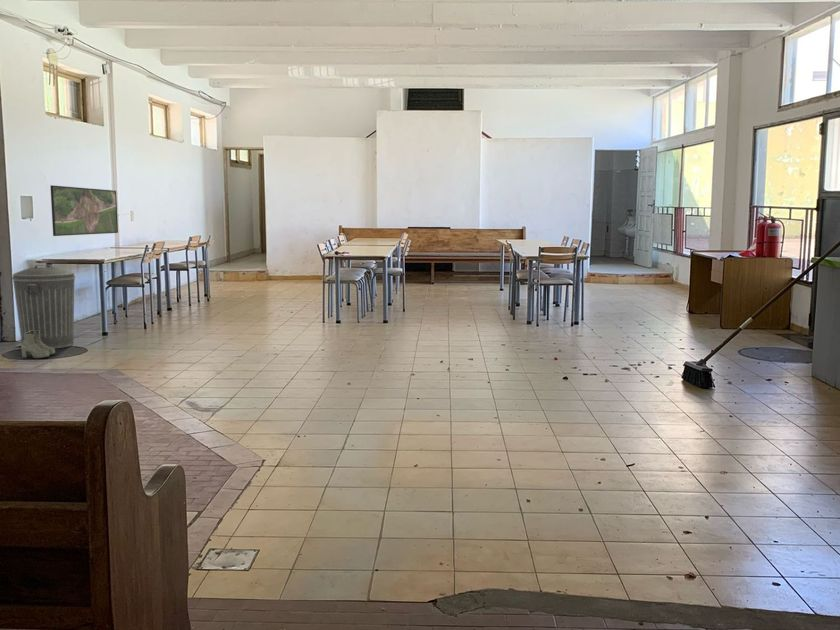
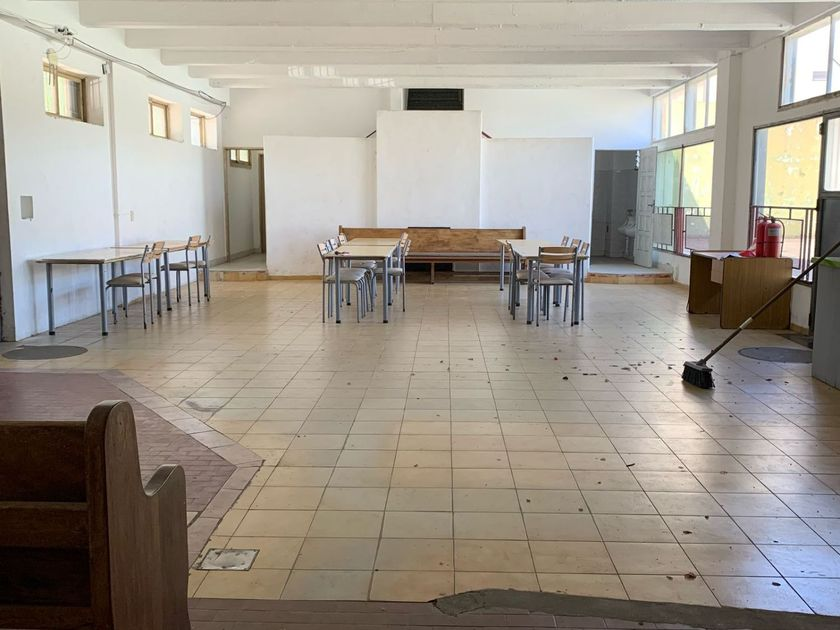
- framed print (87, 211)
- boots (37, 343)
- trash can (45, 305)
